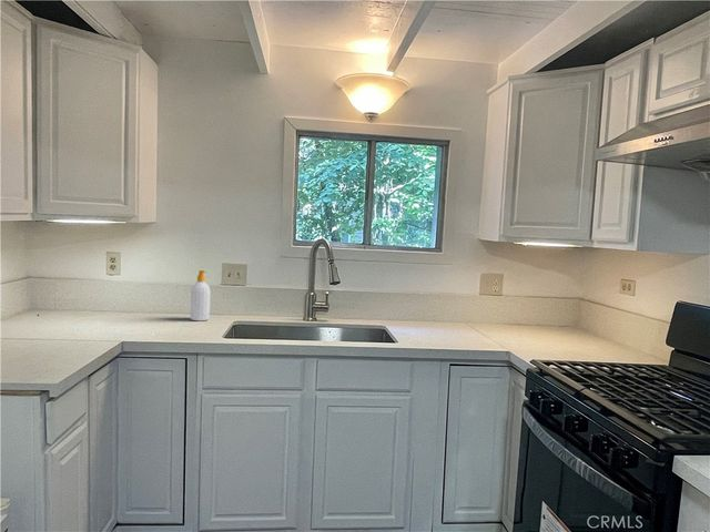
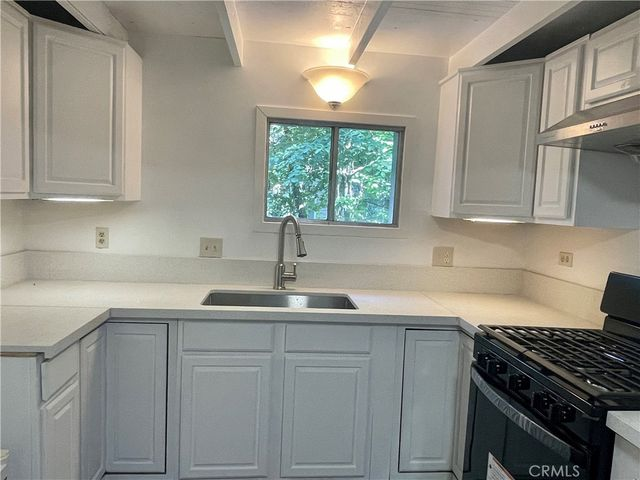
- soap bottle (201, 295)
